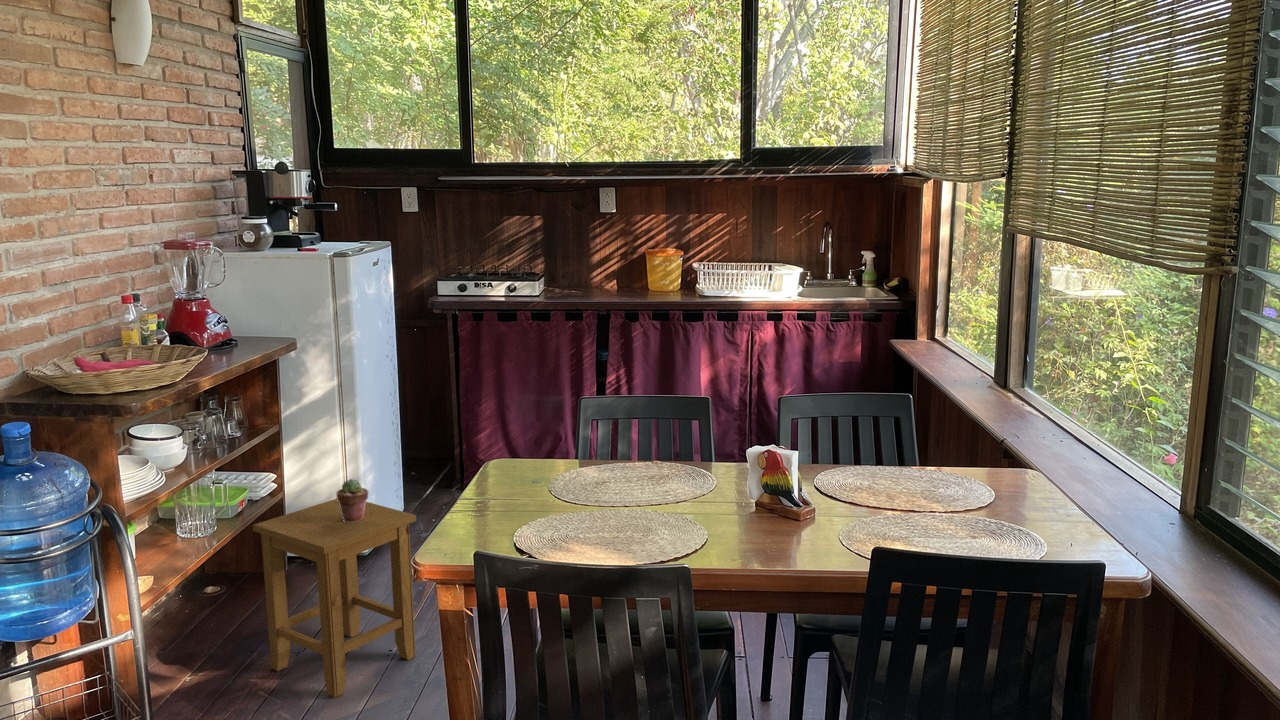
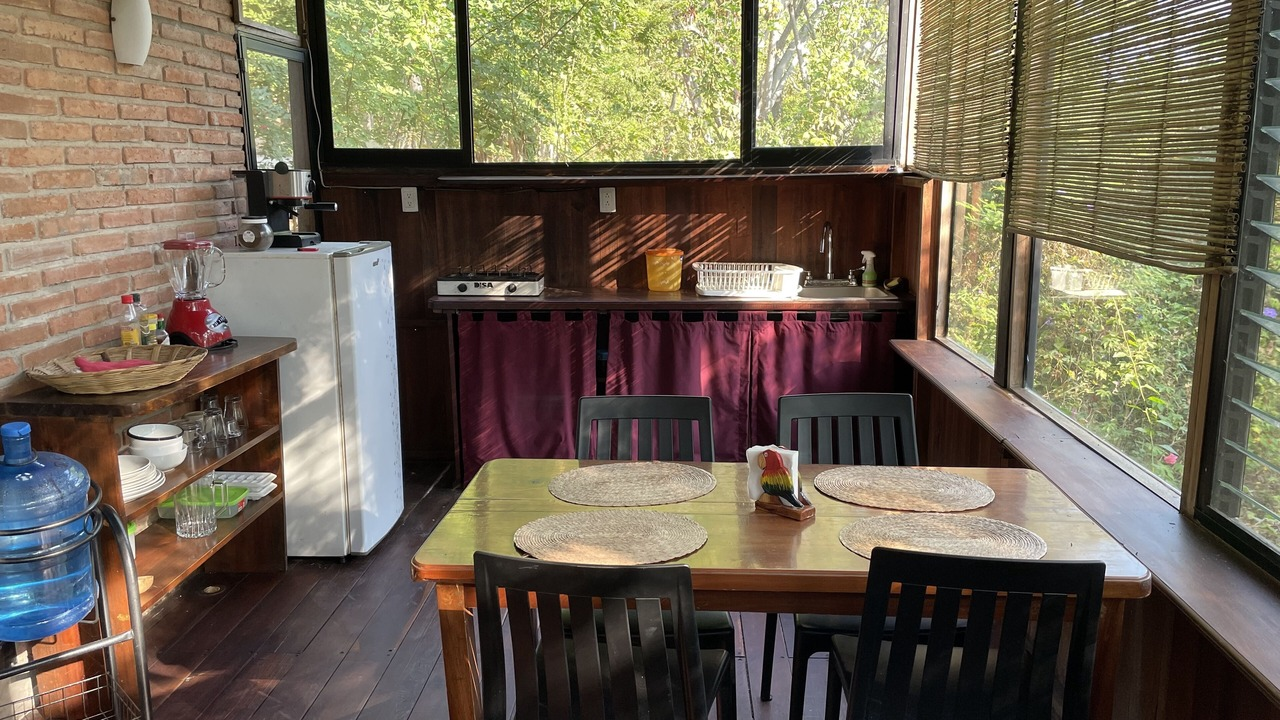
- potted succulent (352, 498)
- stool (339, 591)
